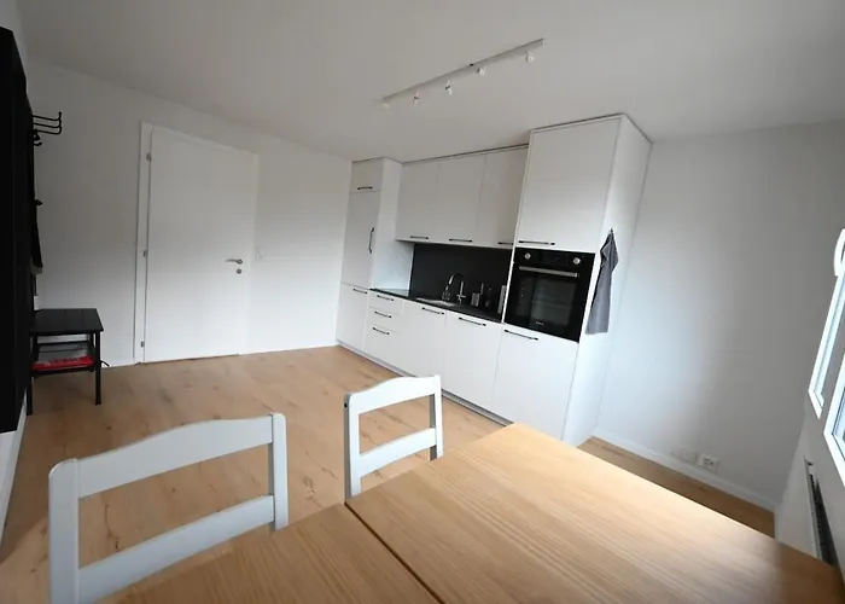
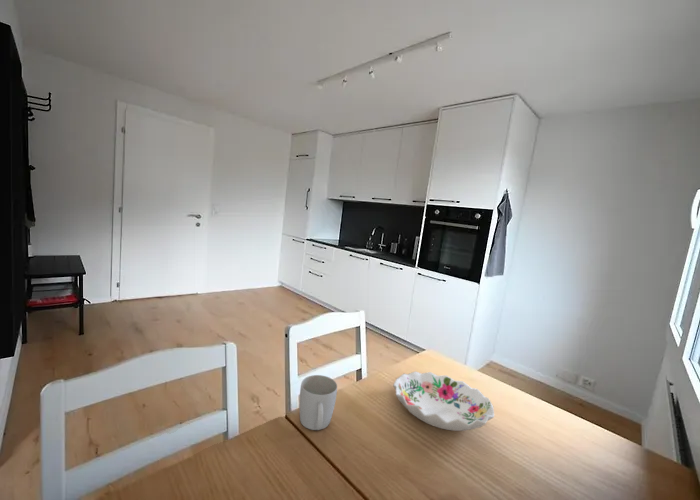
+ mug (317, 407)
+ decorative bowl (440, 401)
